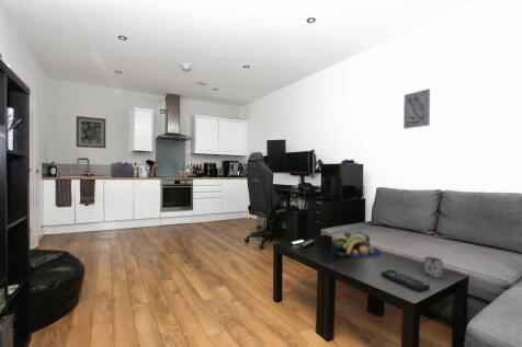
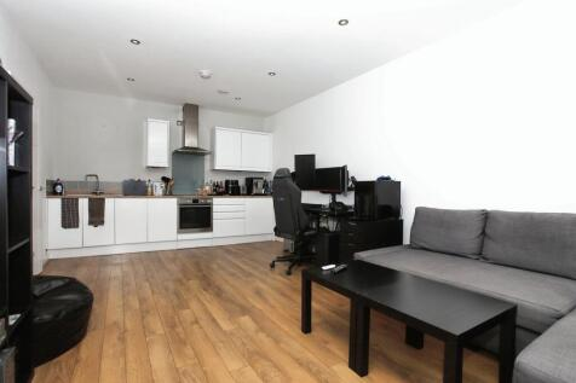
- wall art (91, 132)
- fruit bowl (354, 241)
- wall art (416, 109)
- mug (431, 267)
- remote control (404, 279)
